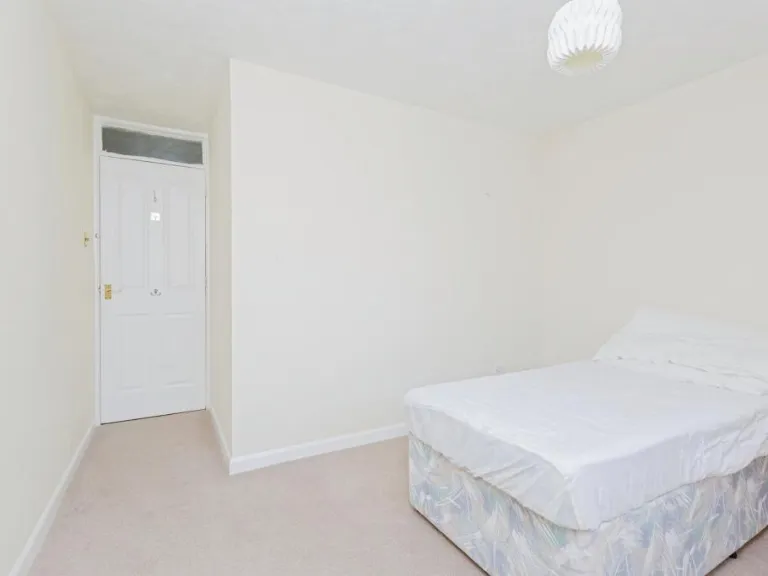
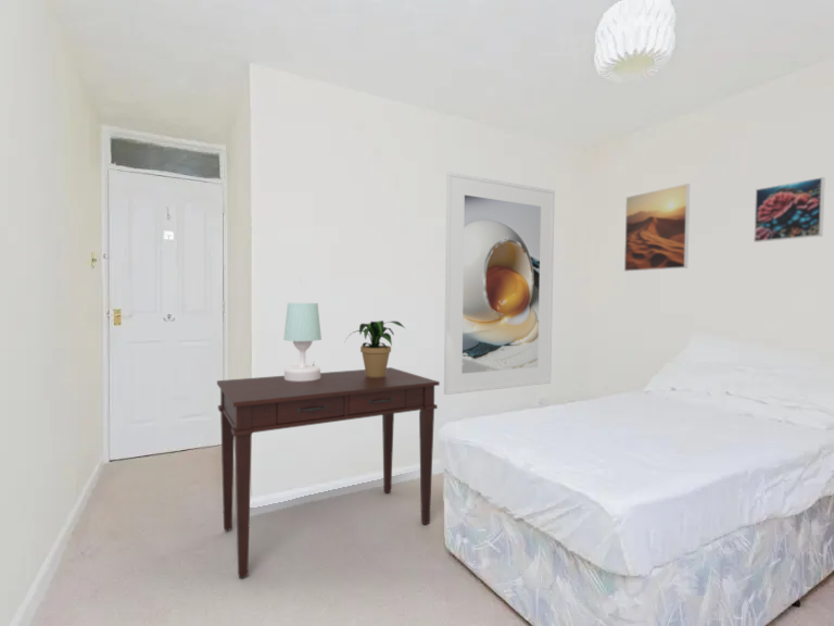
+ table lamp (302, 340)
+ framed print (502, 286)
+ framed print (655, 230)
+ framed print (787, 211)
+ desk (321, 423)
+ potted plant (376, 347)
